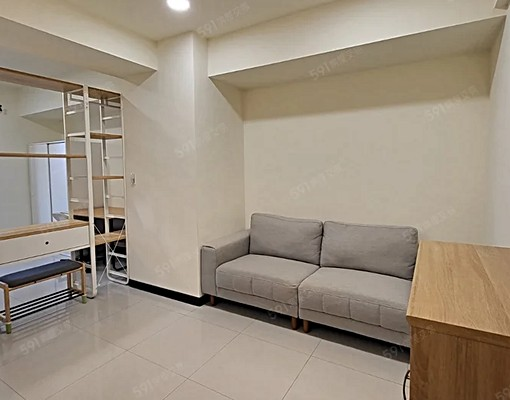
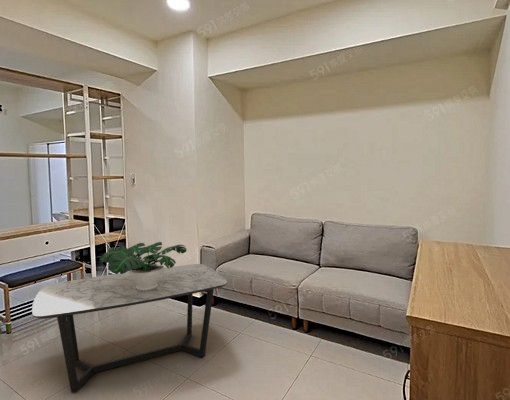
+ coffee table (135, 304)
+ potted plant (149, 266)
